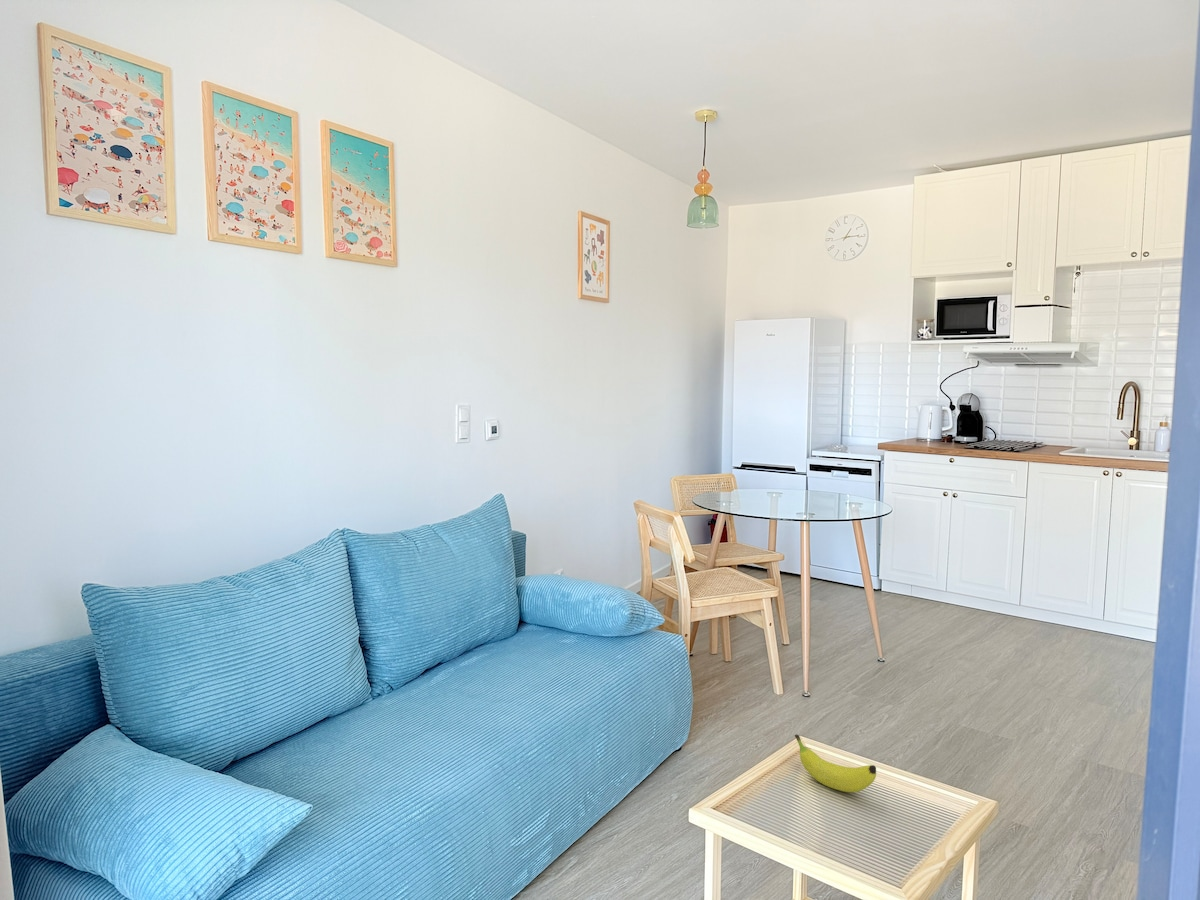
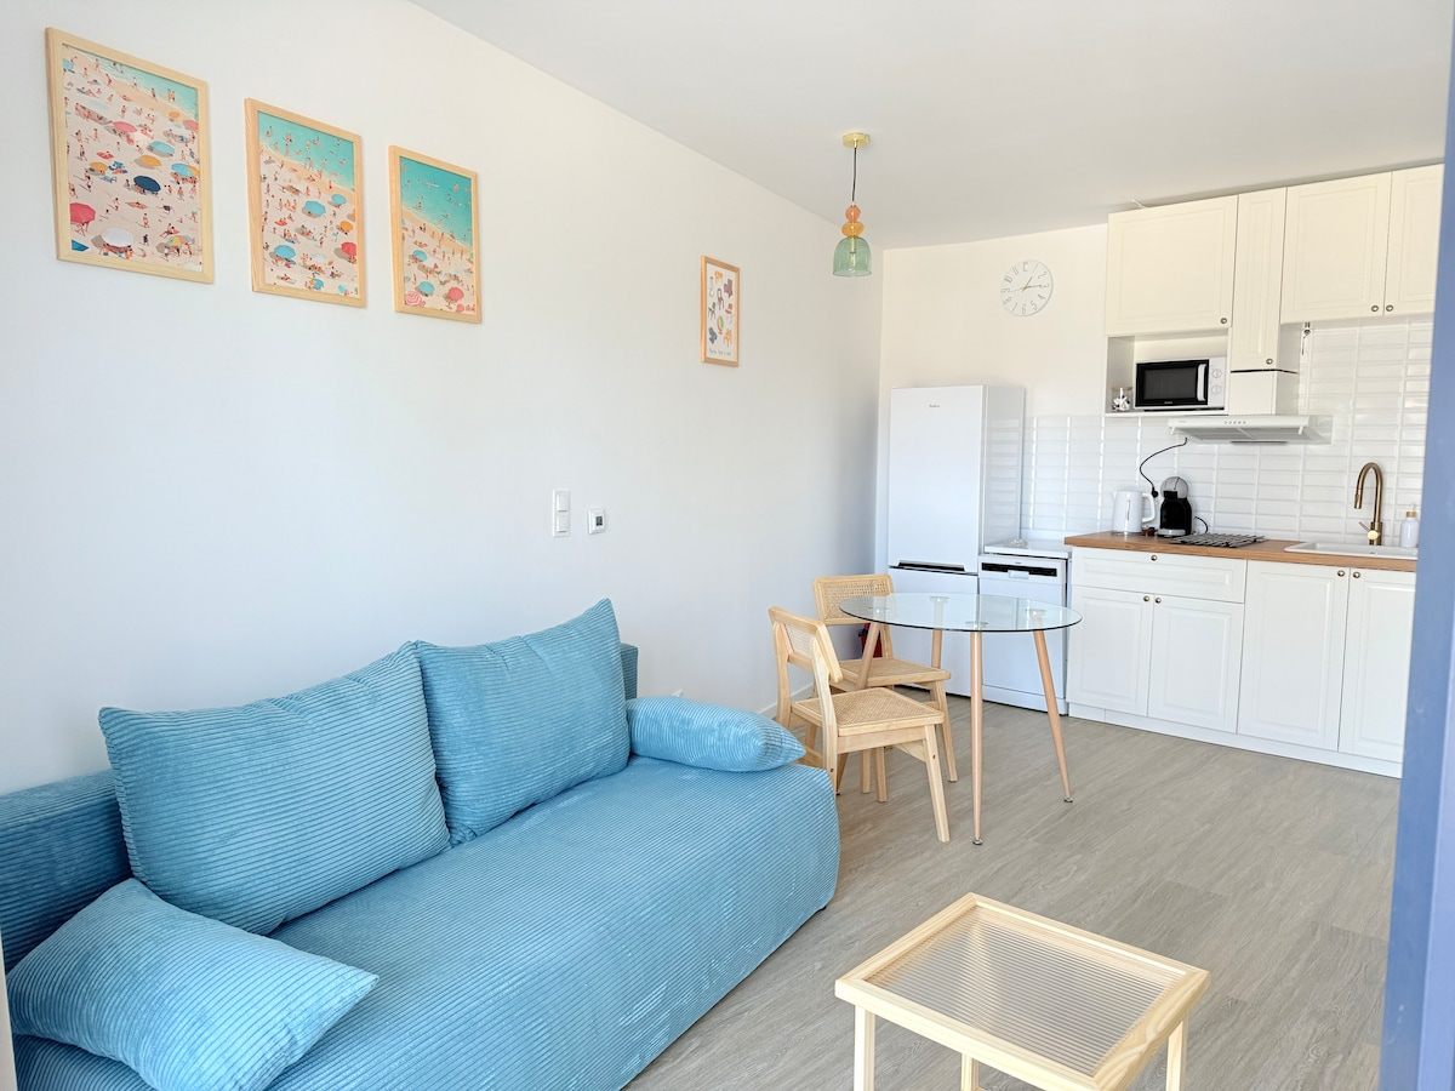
- fruit (835, 767)
